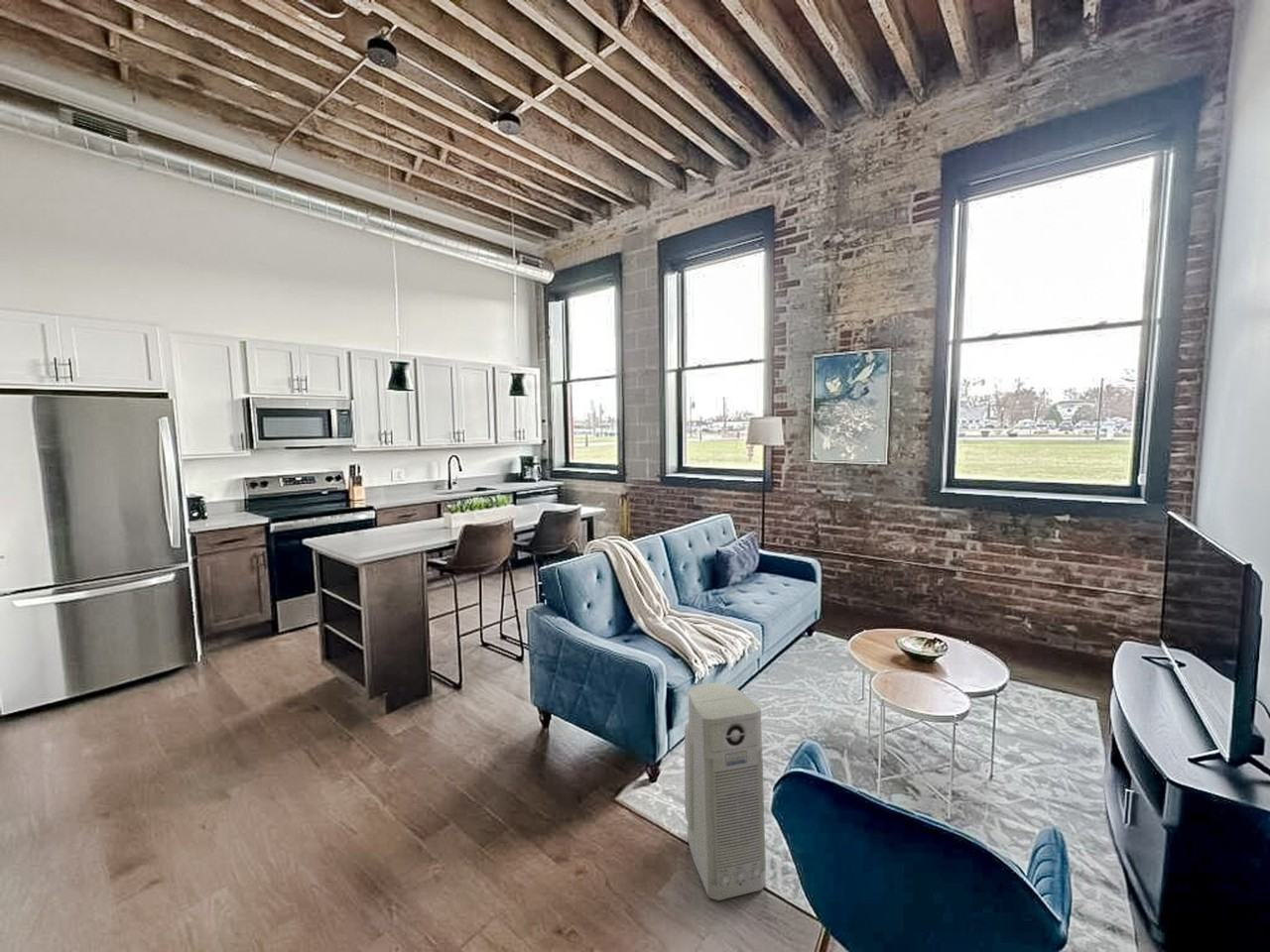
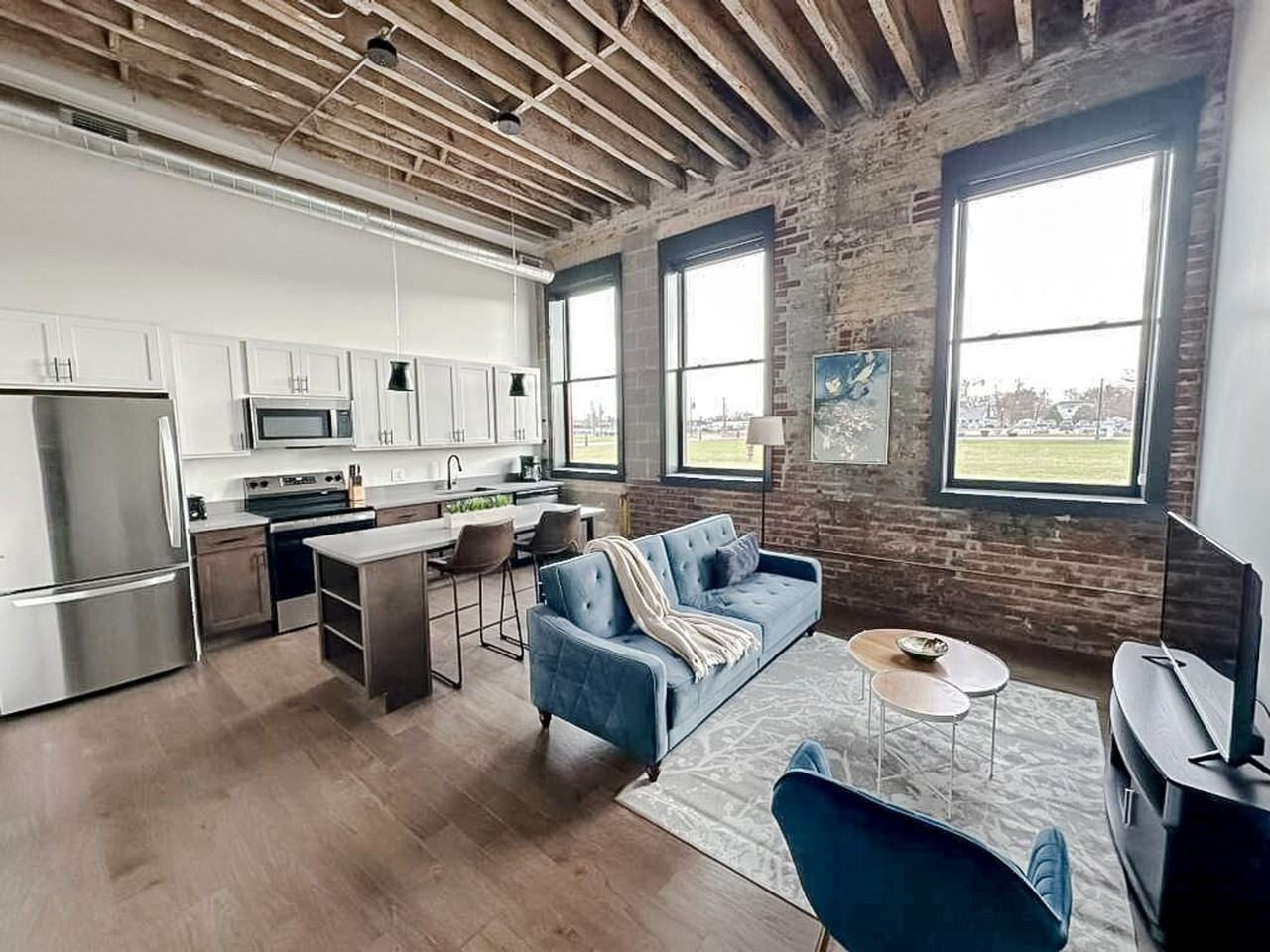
- air purifier (720, 778)
